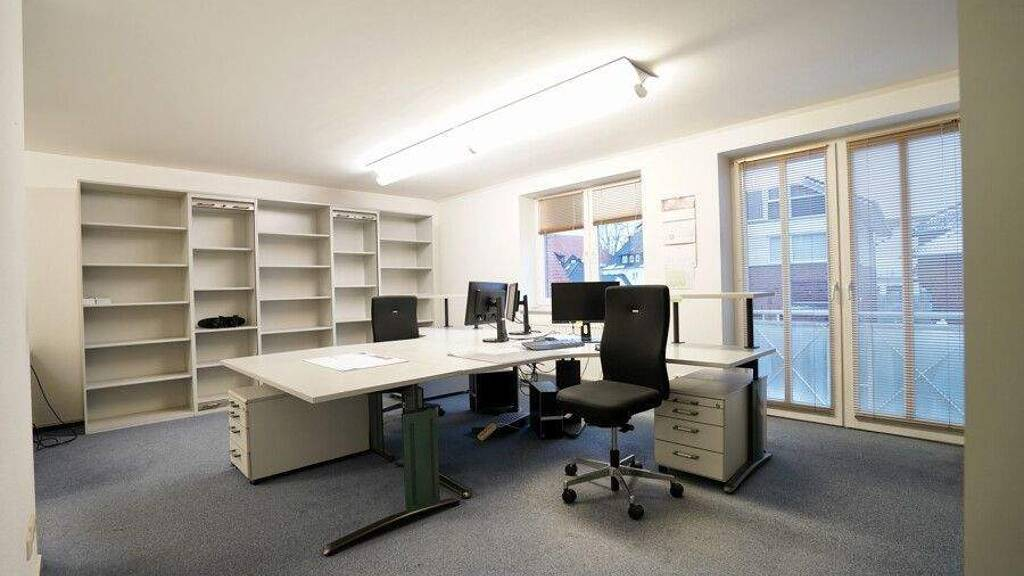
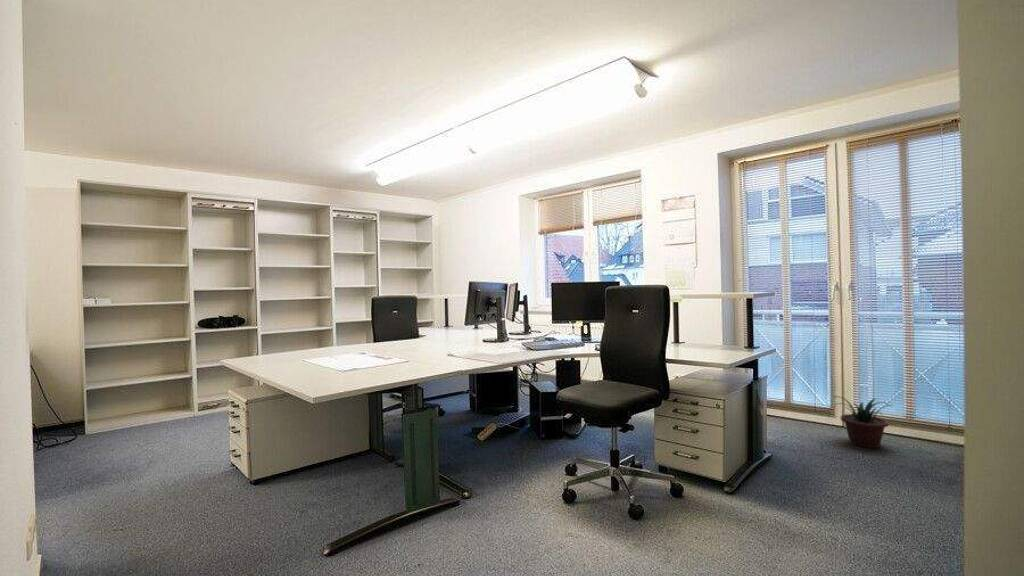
+ potted plant (862, 421)
